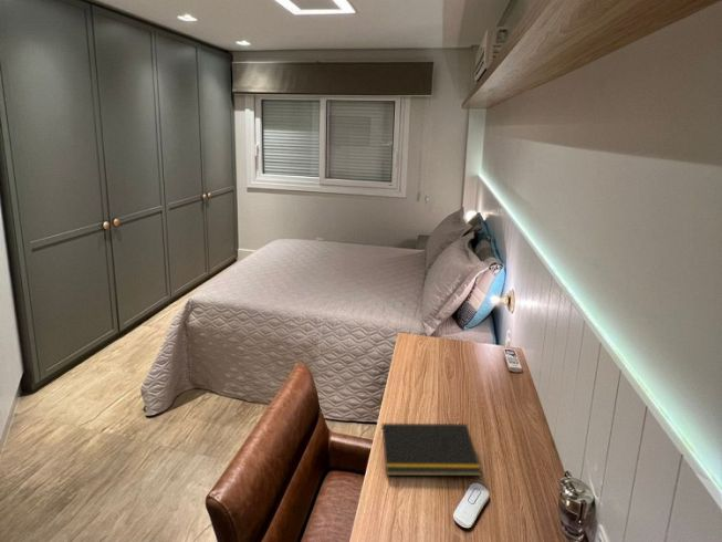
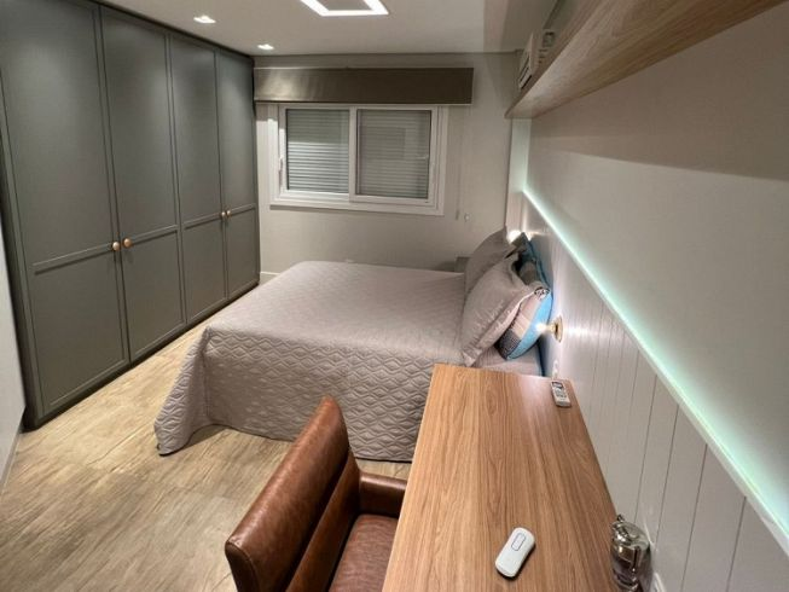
- notepad (429, 448)
